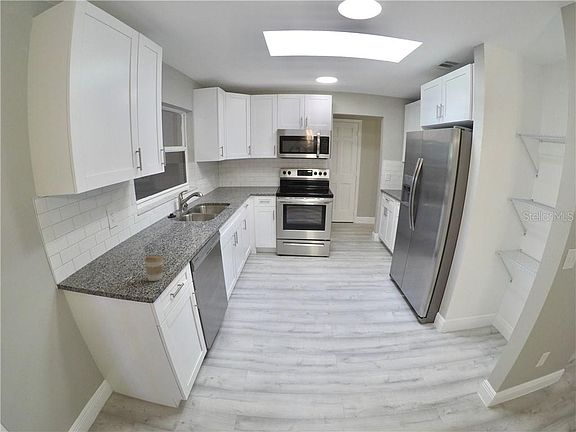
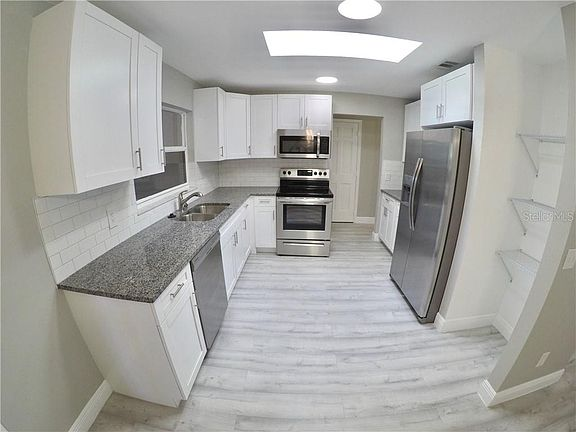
- coffee cup (154, 267)
